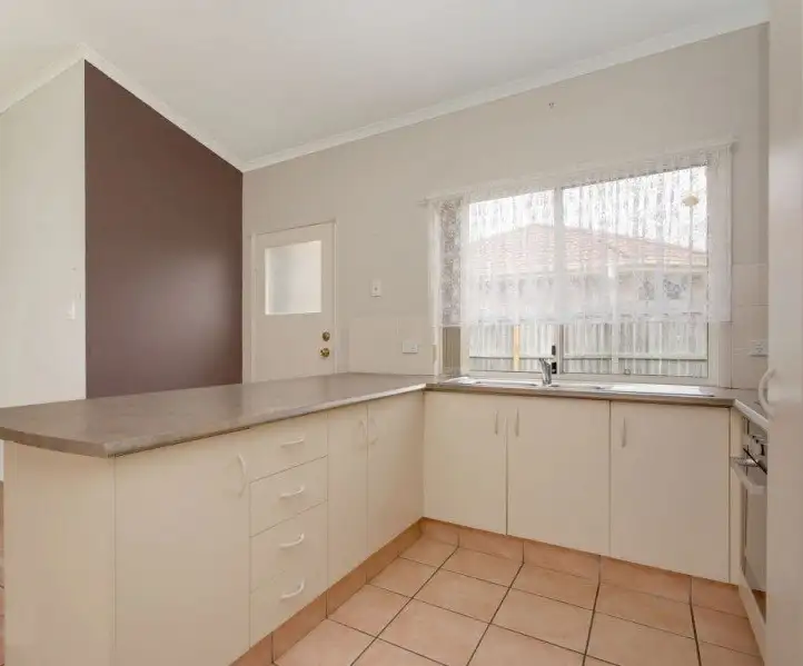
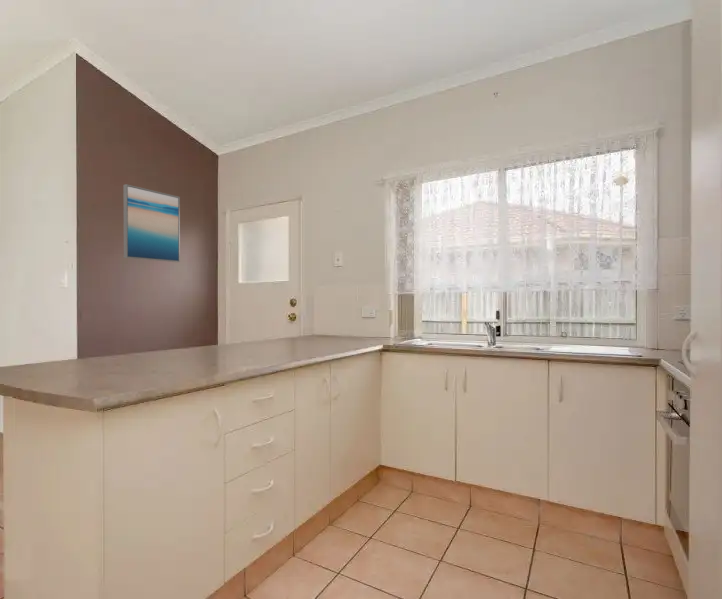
+ wall art (153, 225)
